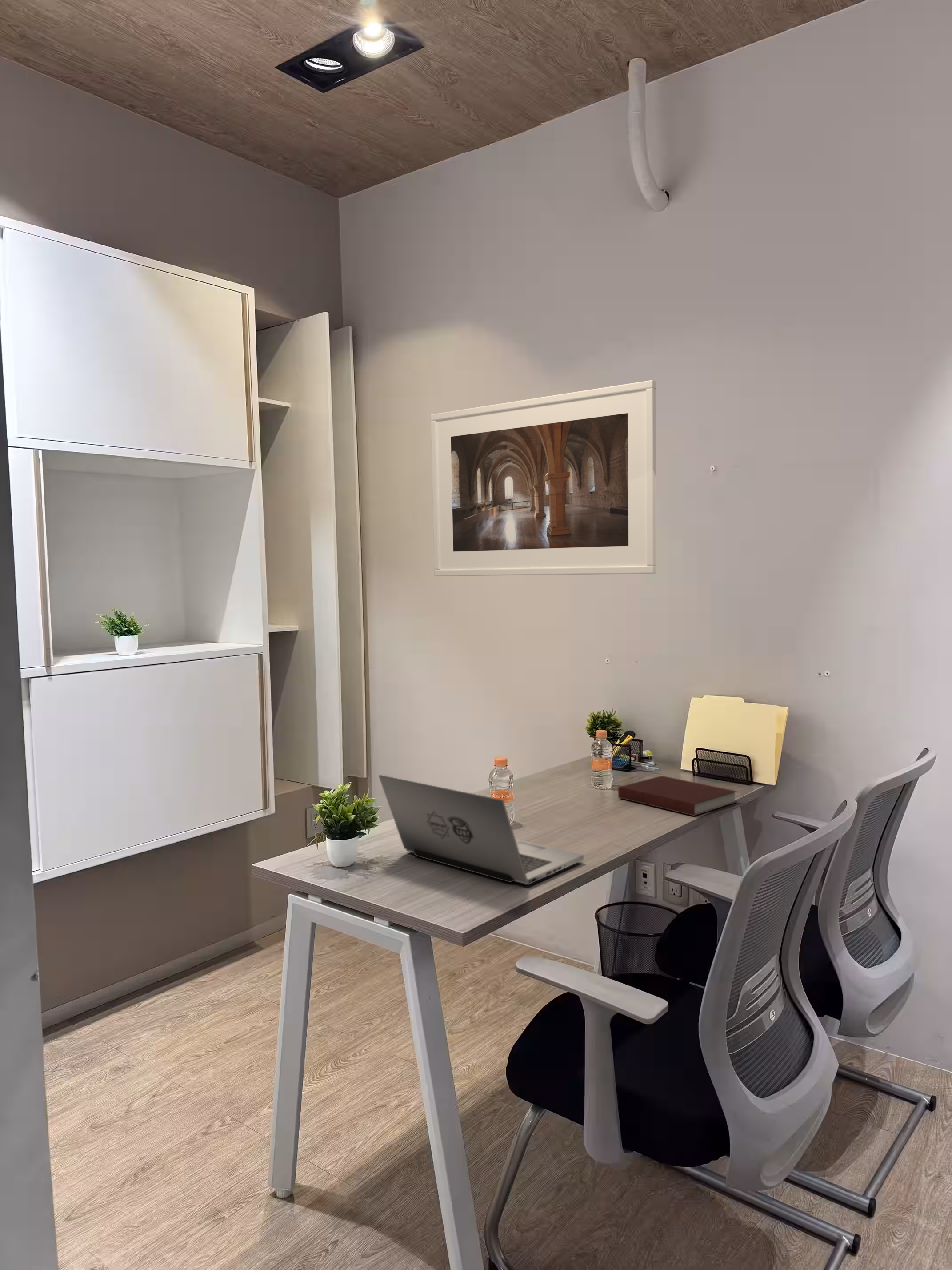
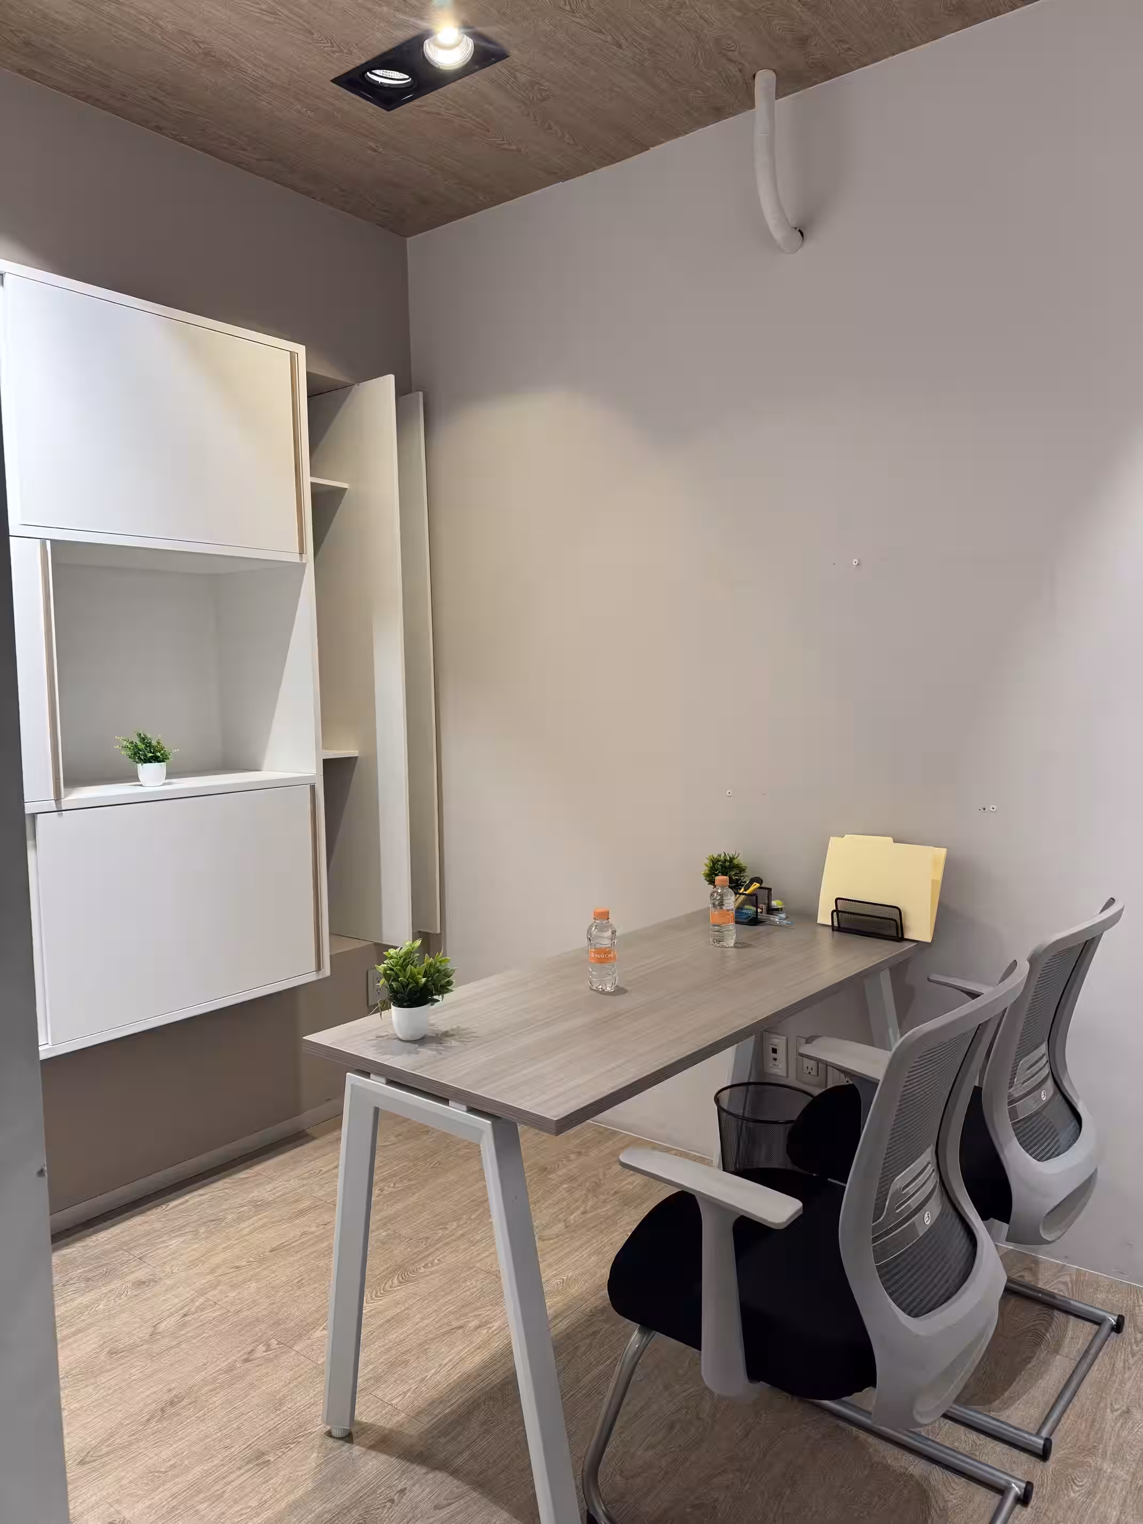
- notebook (676, 794)
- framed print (535, 487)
- laptop (480, 818)
